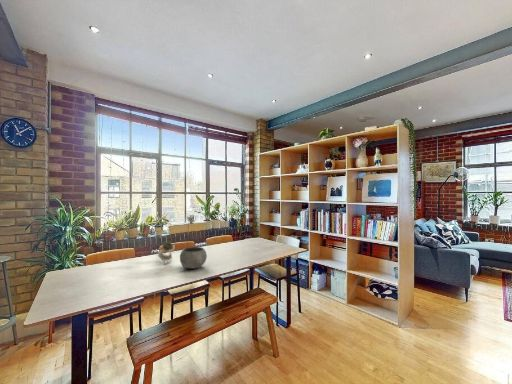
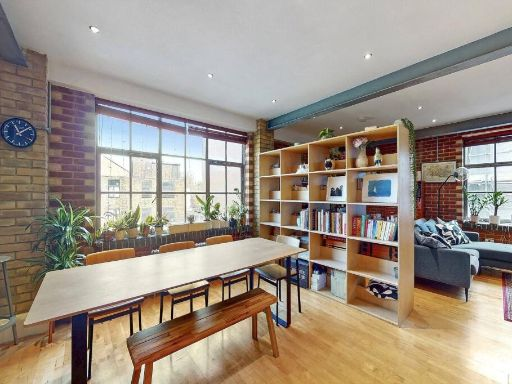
- bowl (193, 258)
- succulent plant (166, 251)
